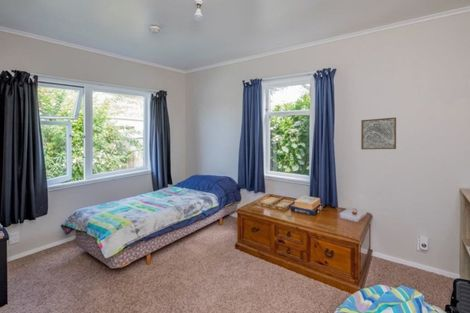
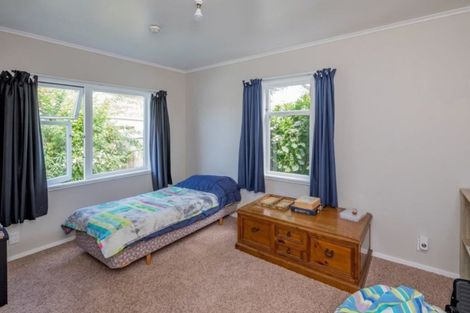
- wall art (378, 134)
